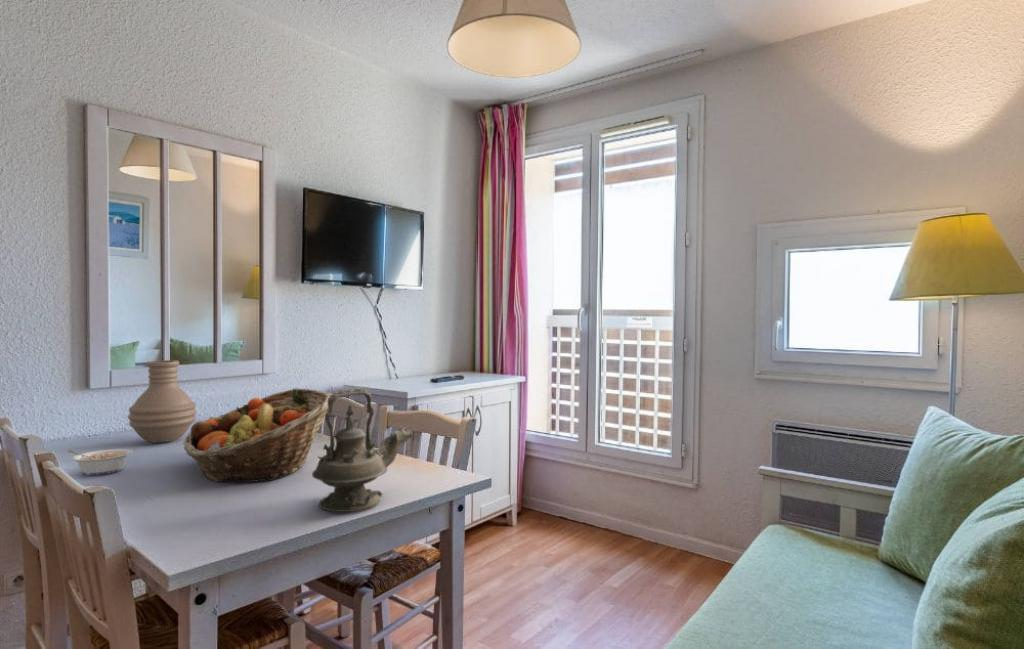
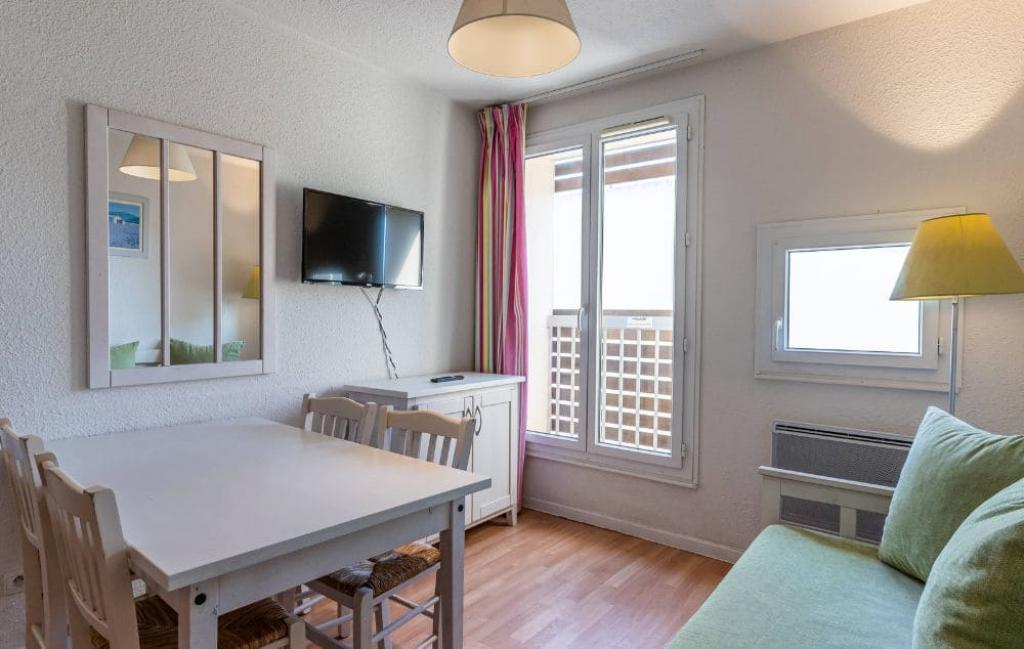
- fruit basket (261, 430)
- vase (163, 401)
- legume (100, 461)
- teapot (368, 442)
